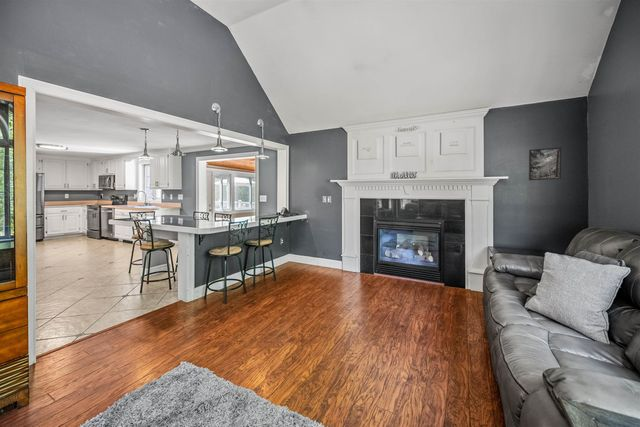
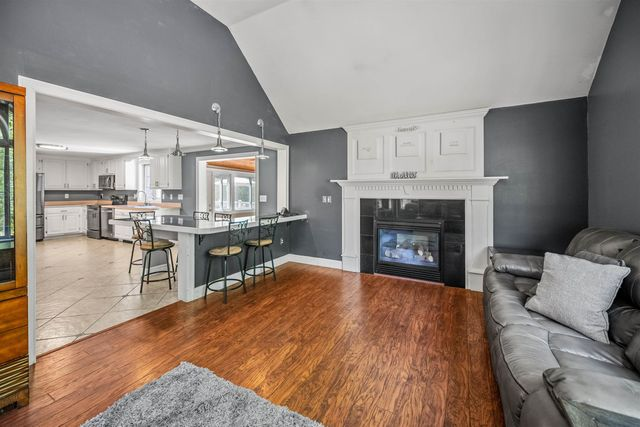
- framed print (544, 164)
